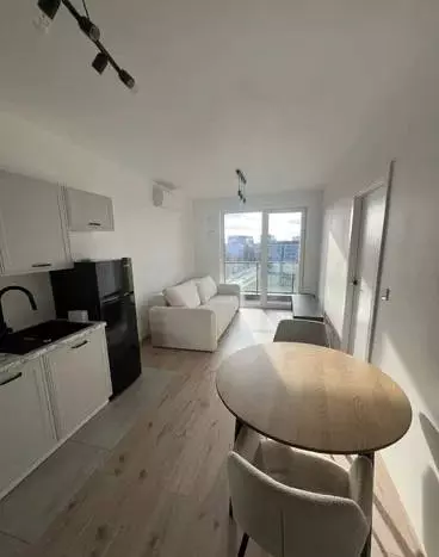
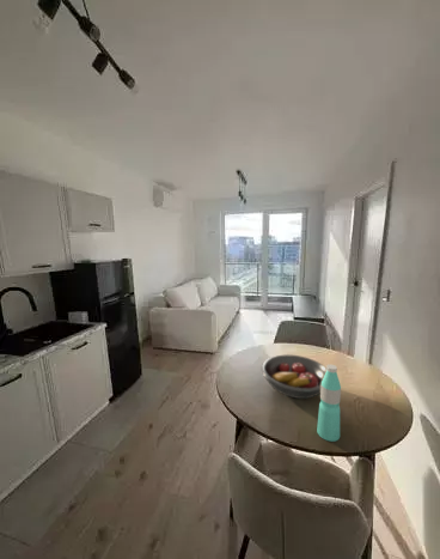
+ fruit bowl (294, 376)
+ water bottle (330, 400)
